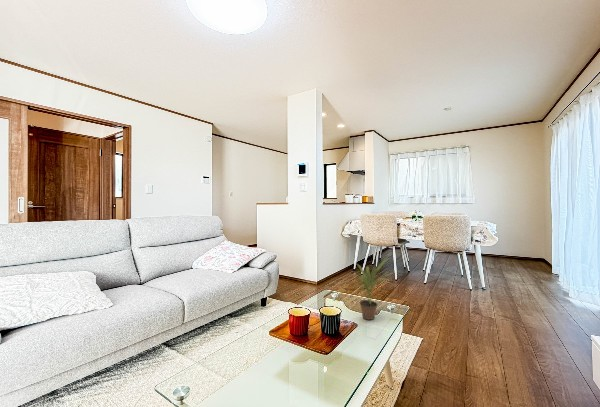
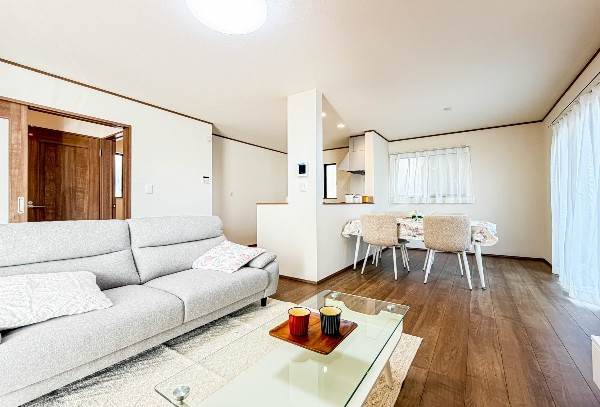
- potted plant (370, 289)
